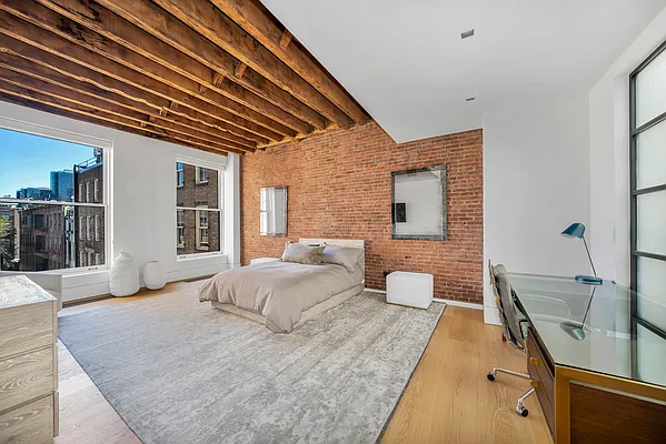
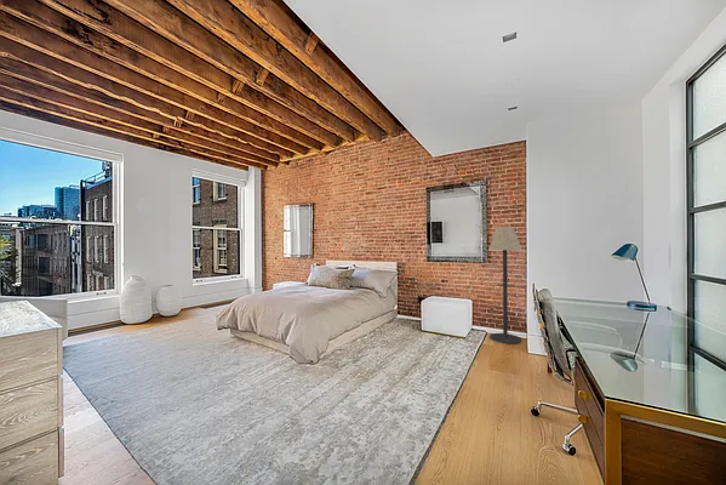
+ floor lamp (504, 283)
